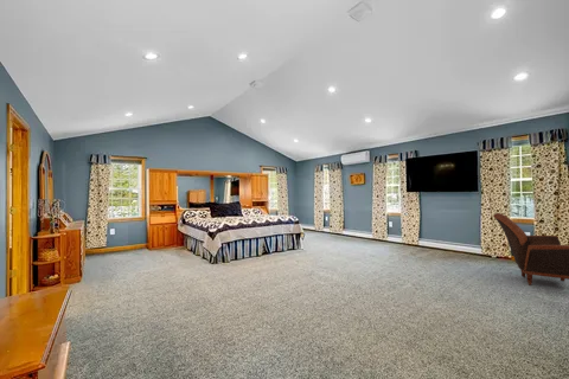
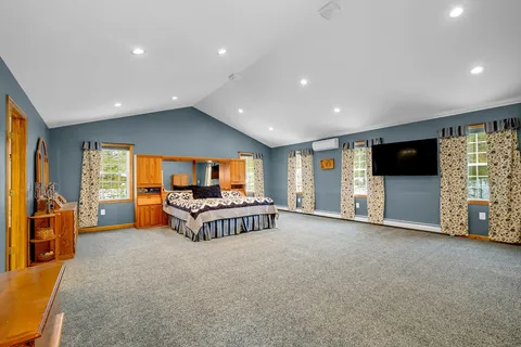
- armchair (531, 248)
